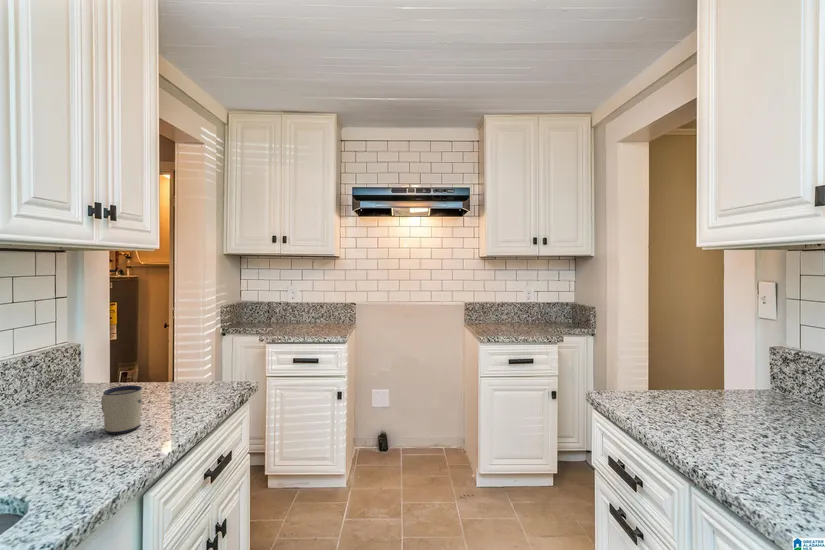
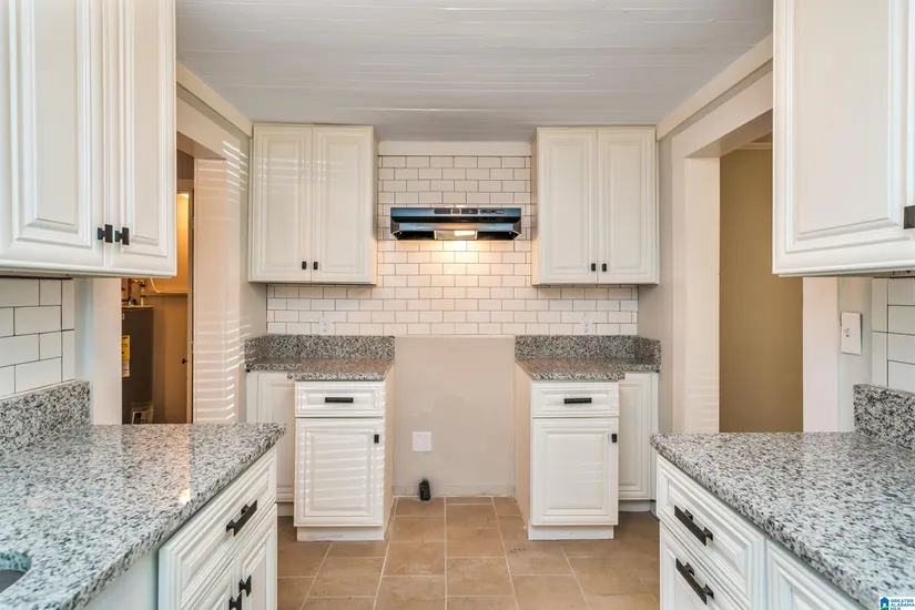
- mug (119, 408)
